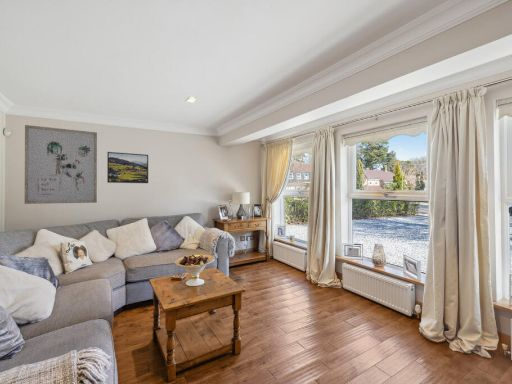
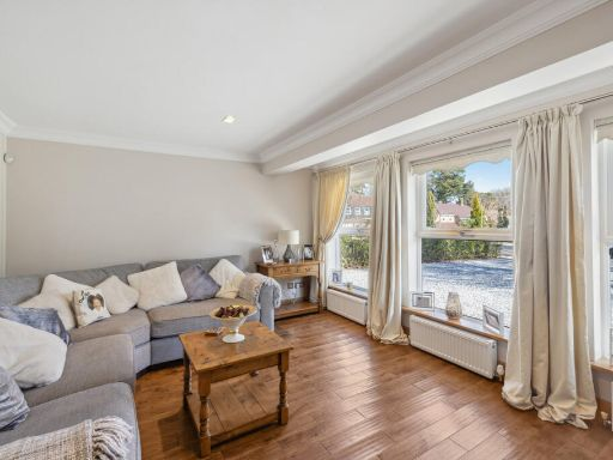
- wall art (63, 166)
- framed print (128, 168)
